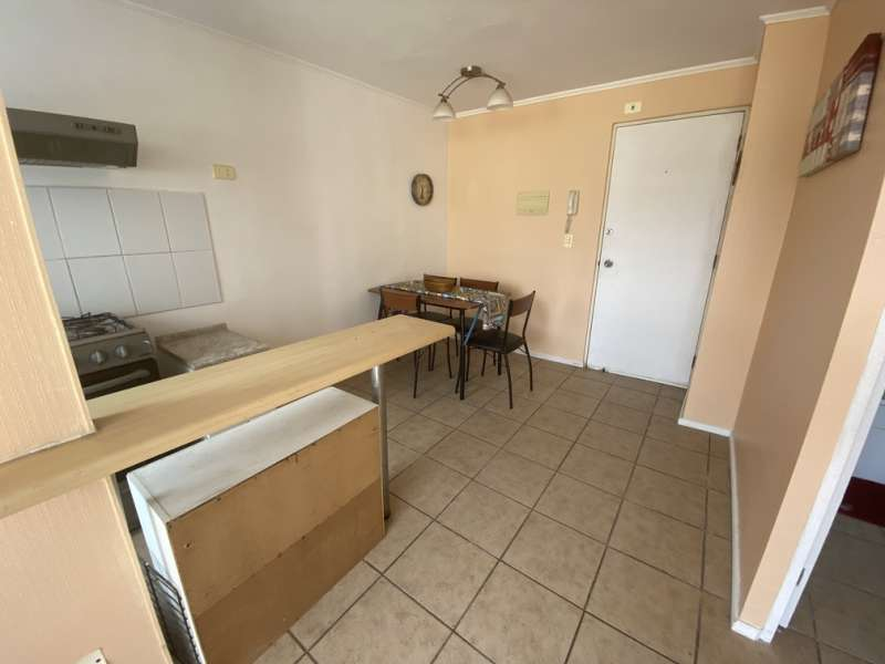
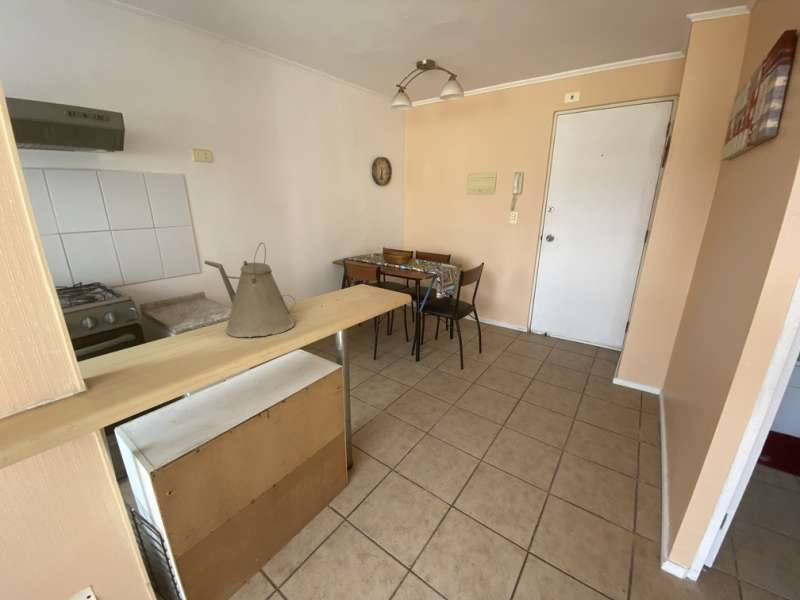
+ kettle (251, 286)
